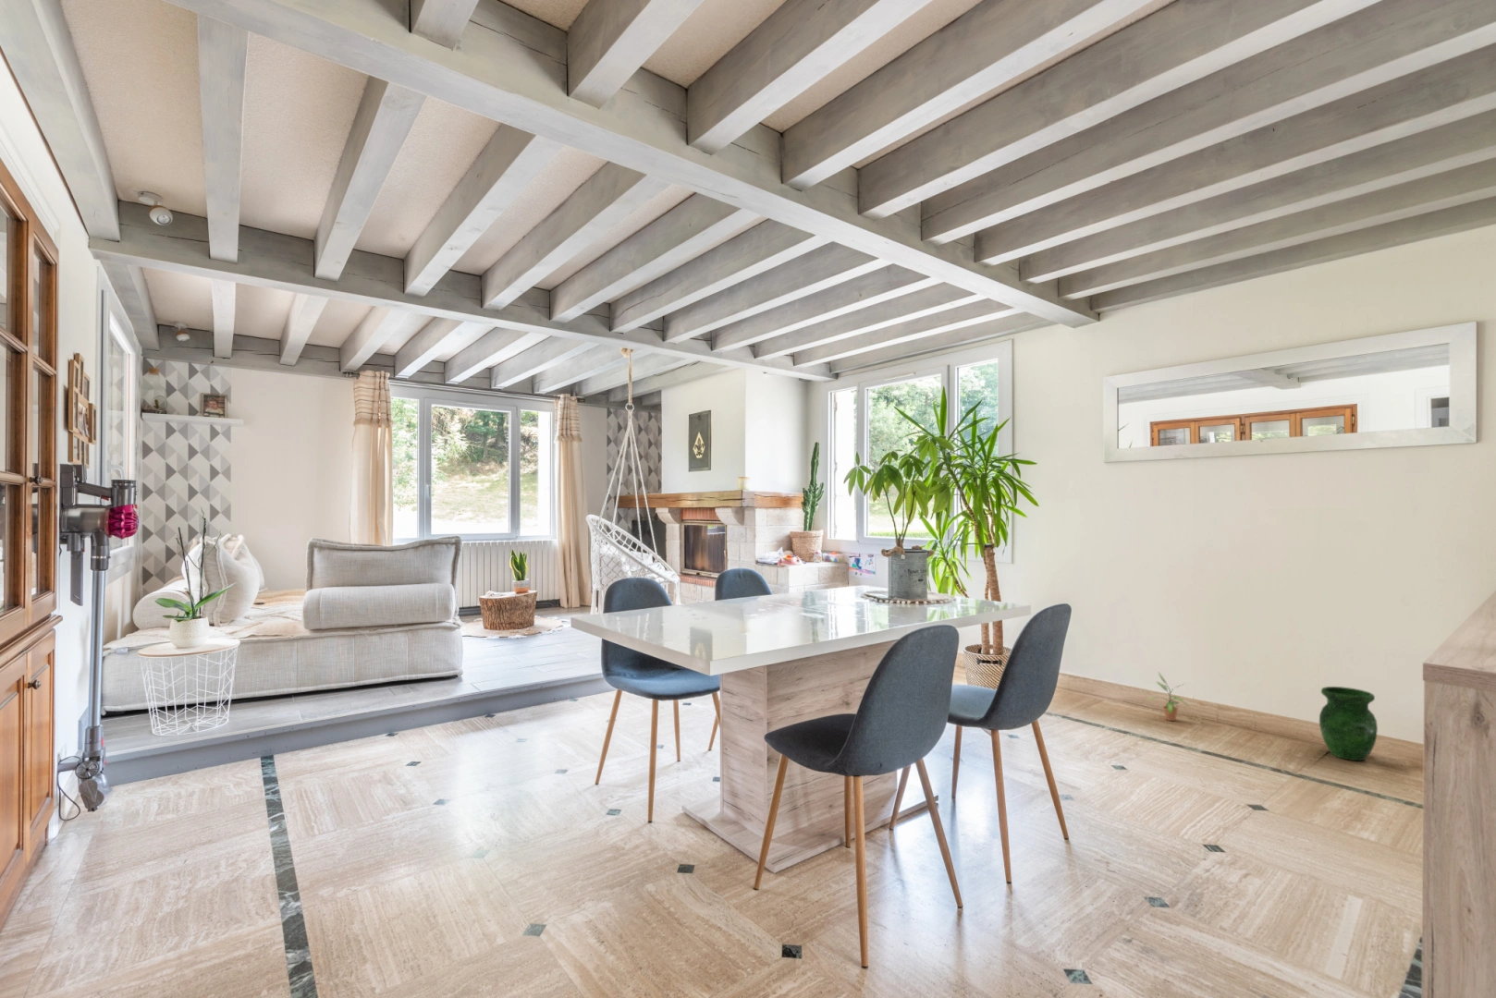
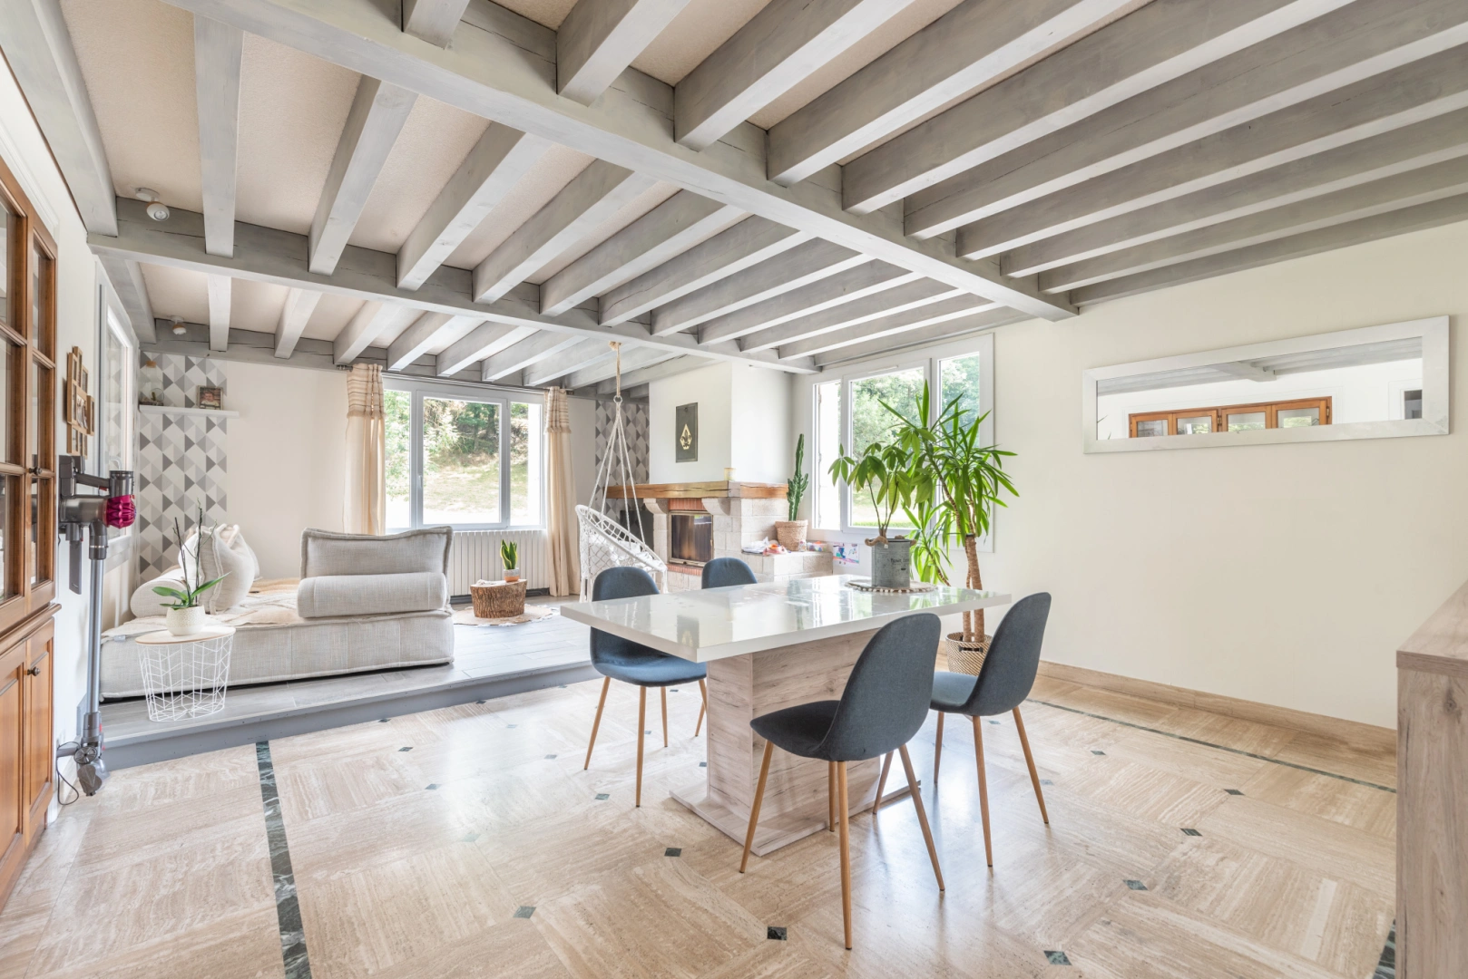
- vase (1347, 724)
- potted plant (1169, 694)
